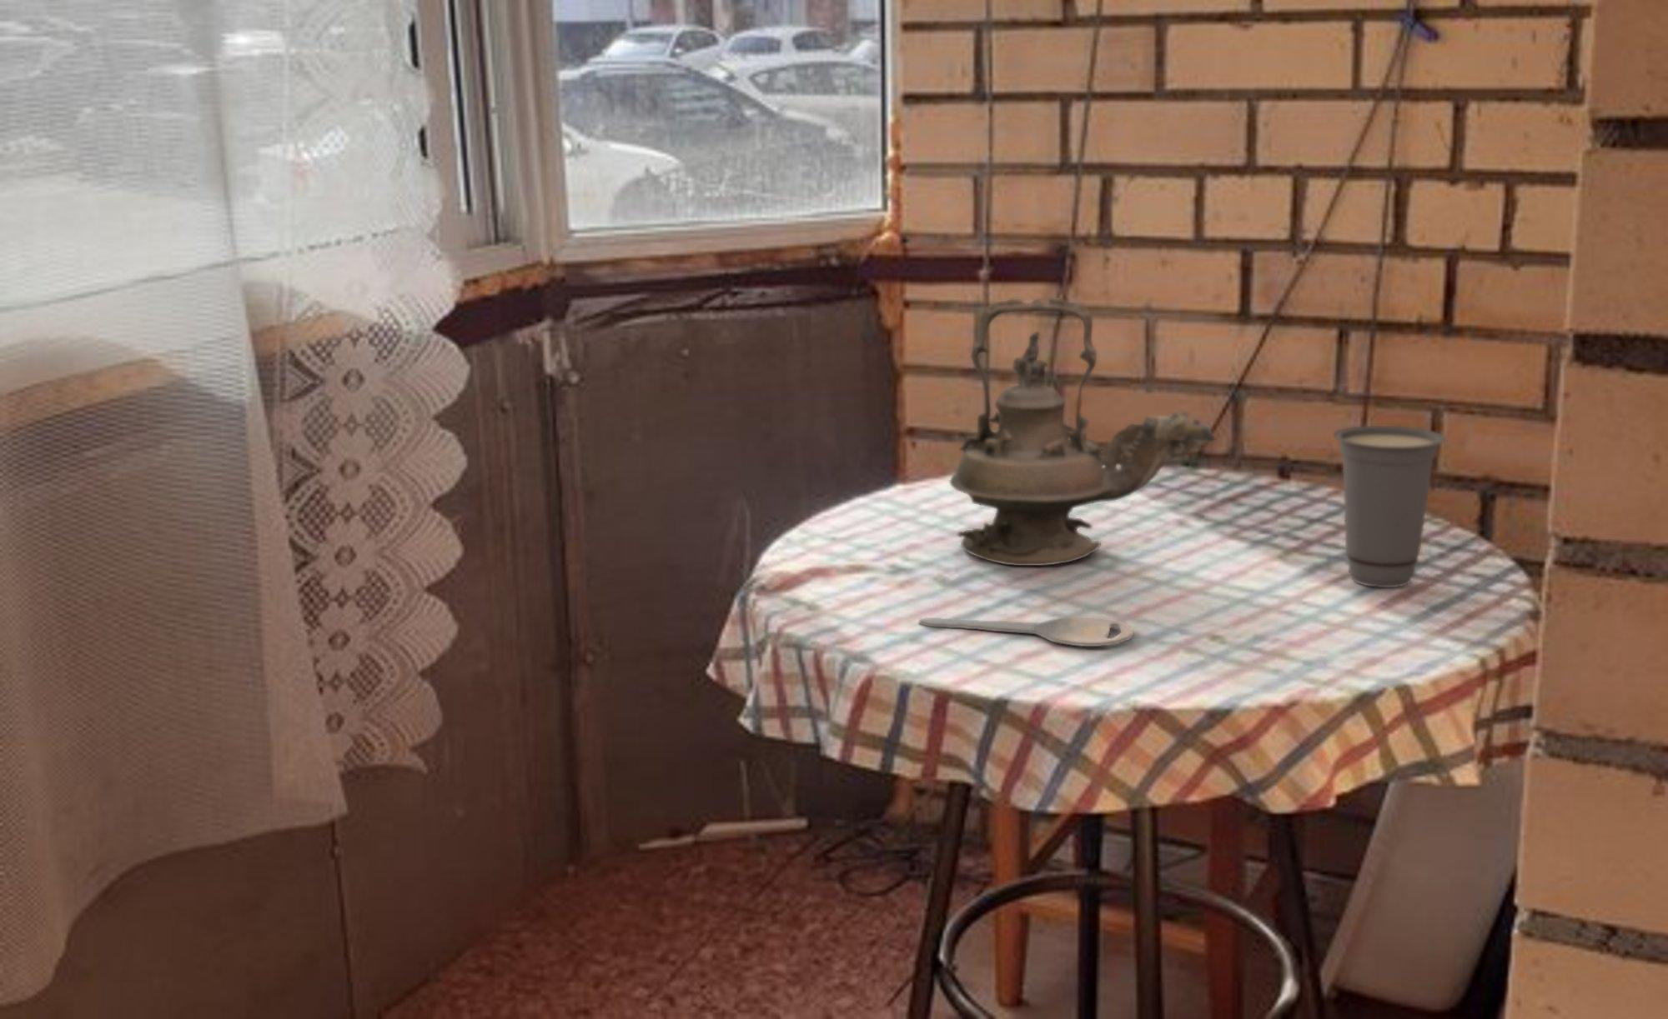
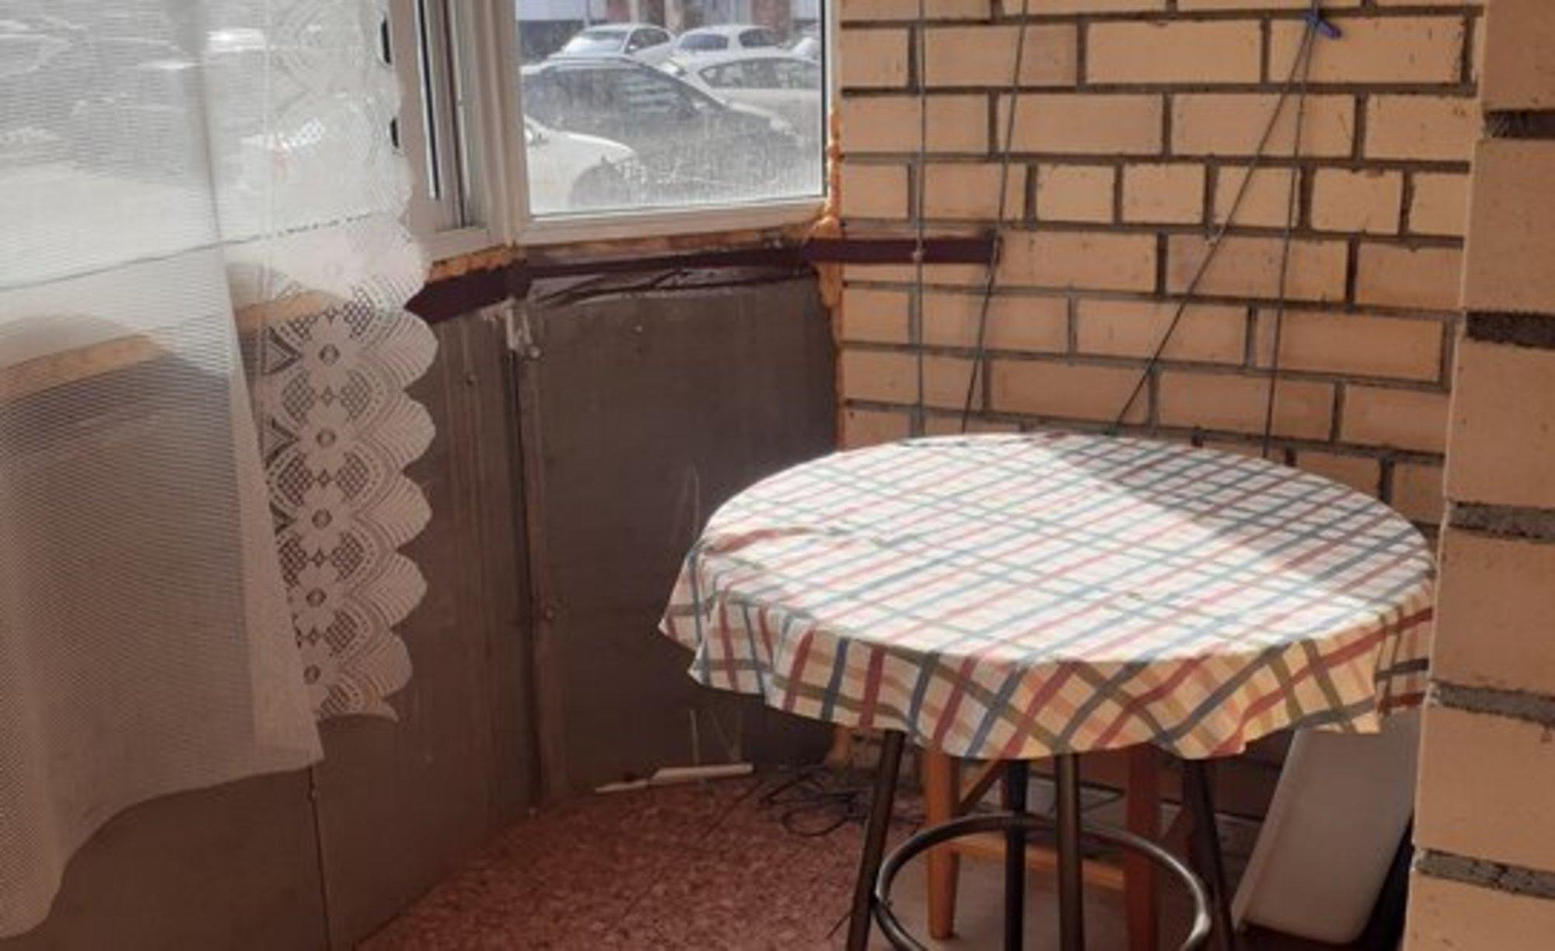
- key (1025, 626)
- cup (1384, 508)
- teapot (1081, 426)
